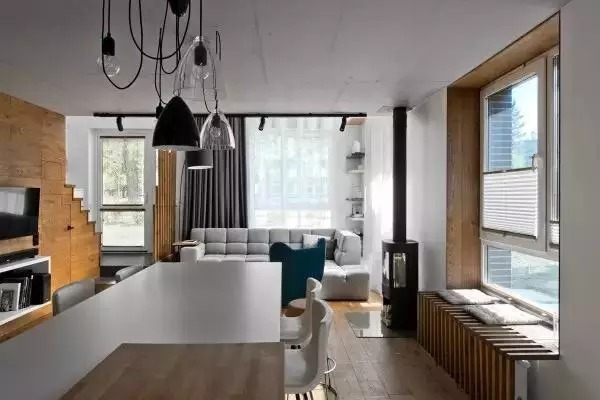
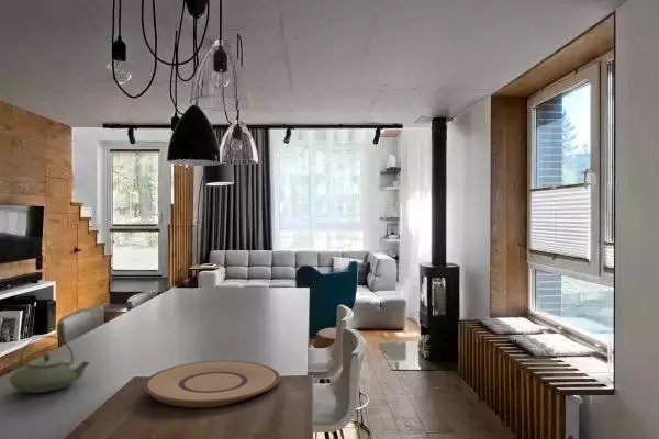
+ plate (213, 382)
+ teapot (51, 361)
